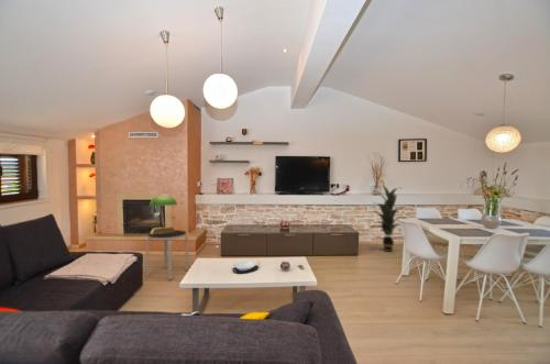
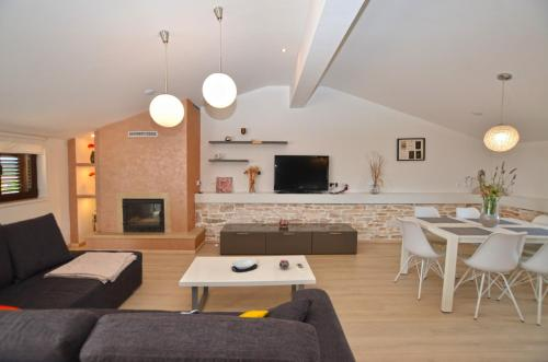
- table lamp (162, 214)
- side table (166, 253)
- indoor plant (385, 217)
